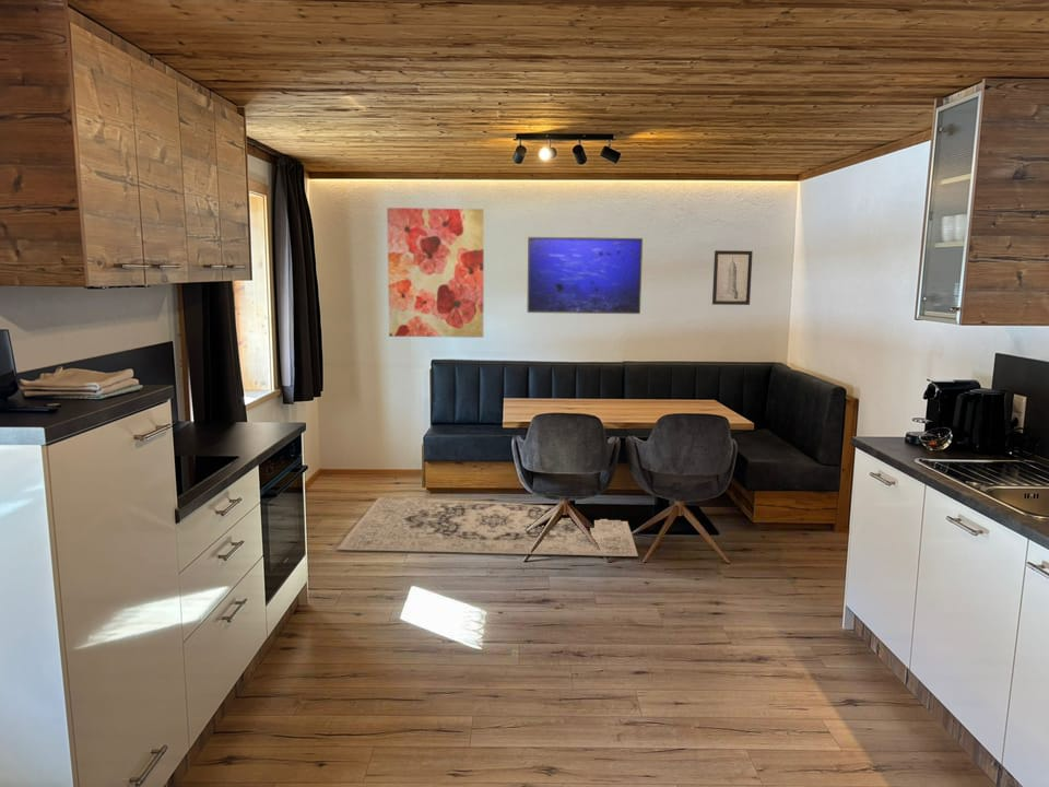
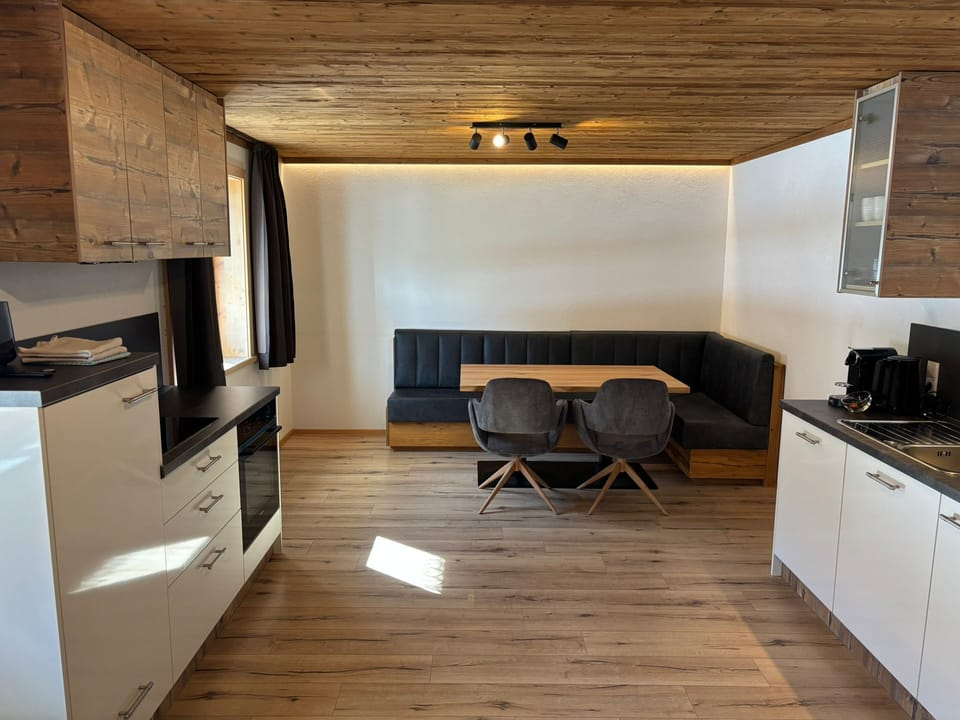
- wall art (436, 273)
- wall art (732, 278)
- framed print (584, 275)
- rug (494, 520)
